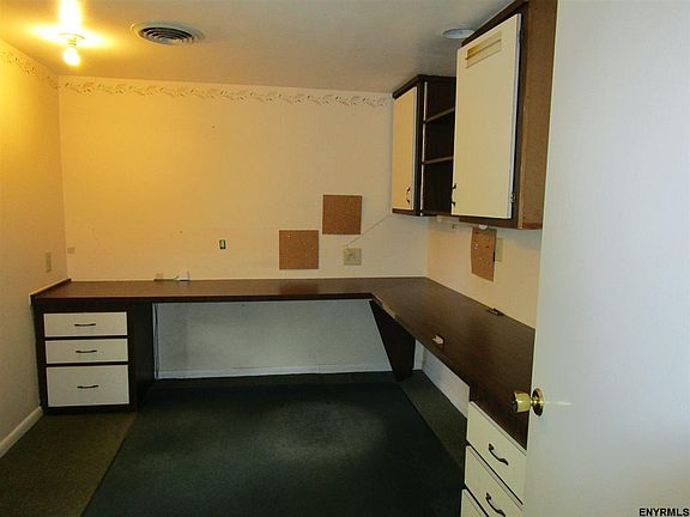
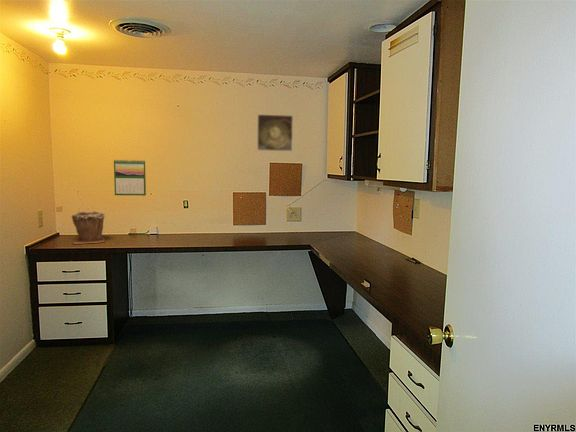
+ calendar (130, 177)
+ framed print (274, 132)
+ plant pot (88, 226)
